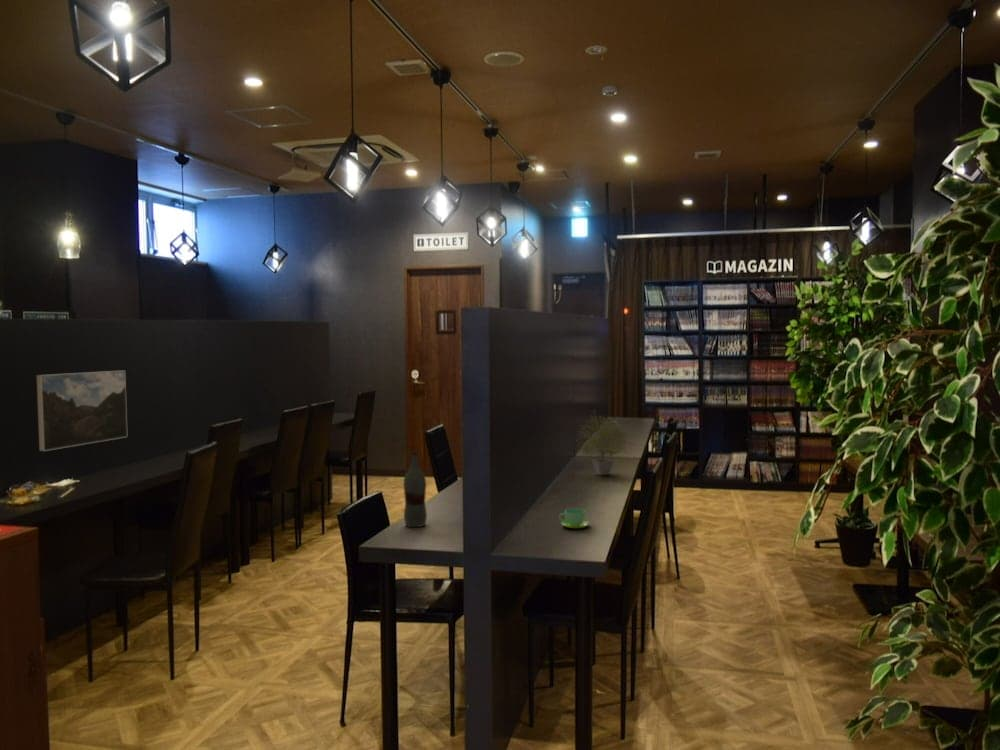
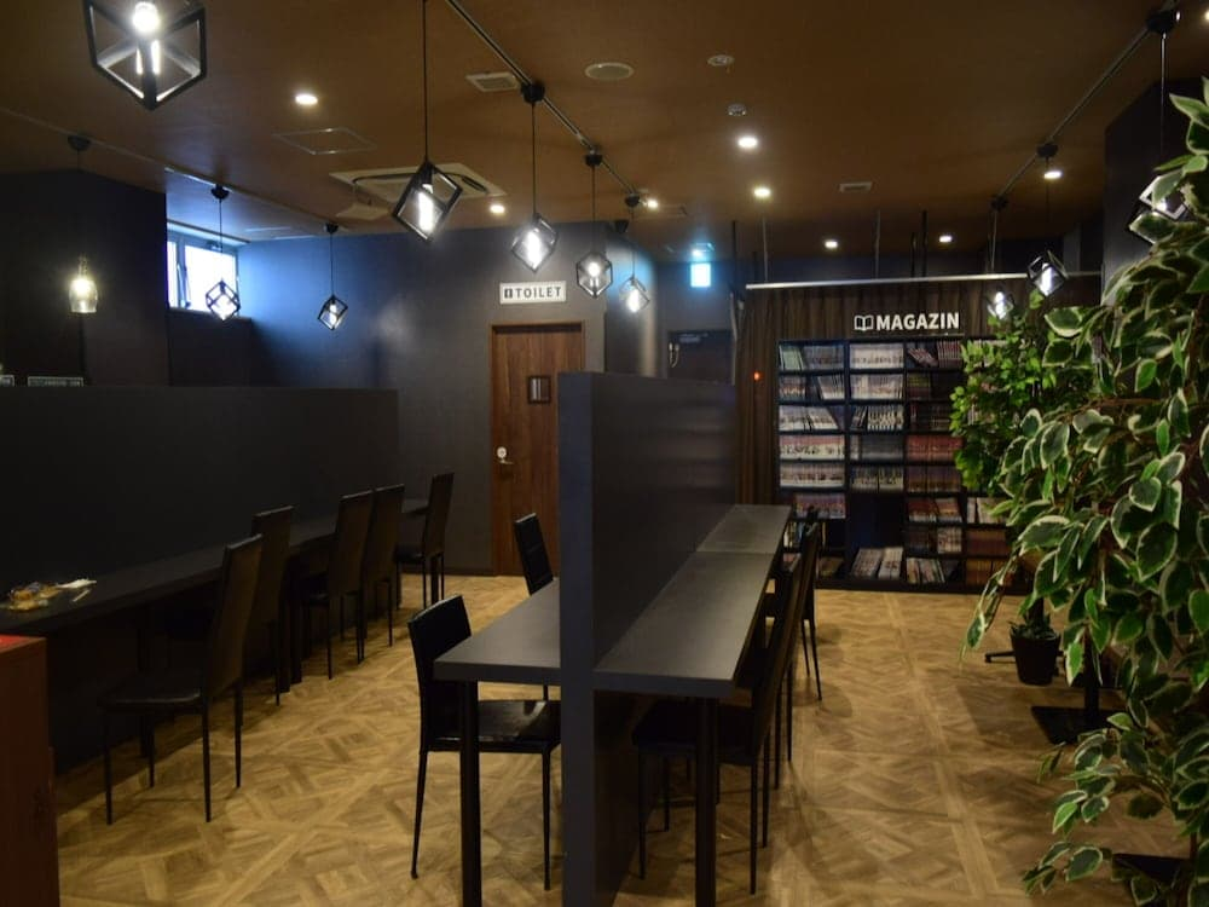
- cup (574, 518)
- potted plant (601, 442)
- bottle (414, 488)
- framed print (85, 408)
